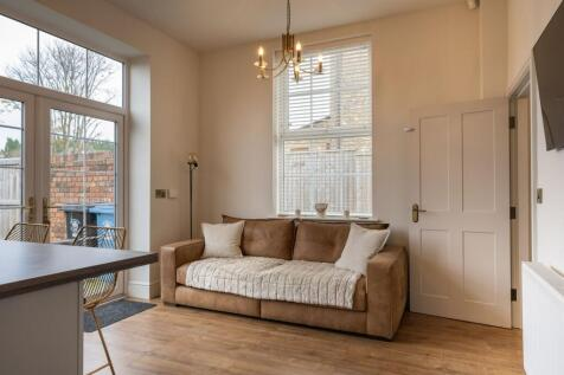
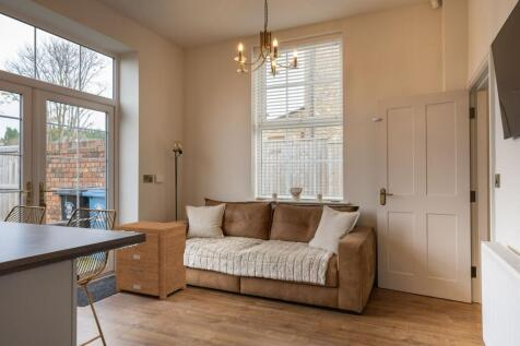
+ nightstand (149, 258)
